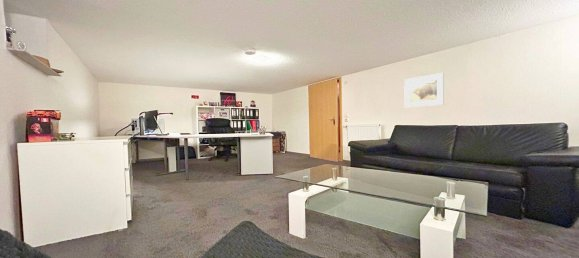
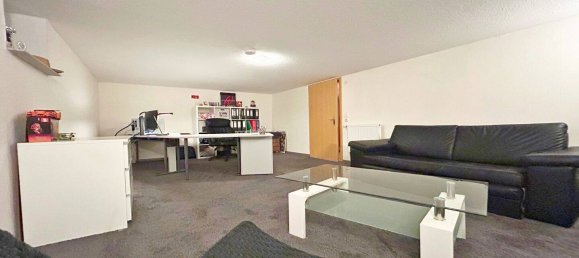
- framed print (422, 91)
